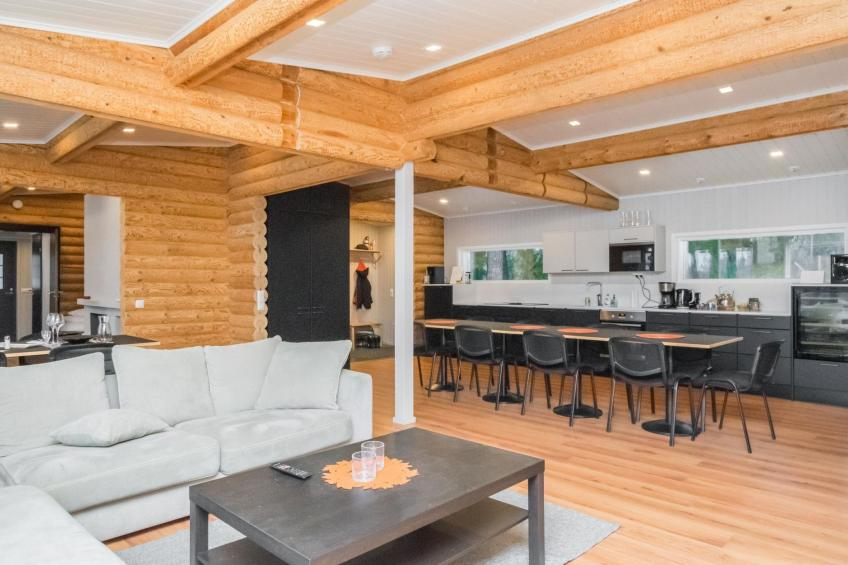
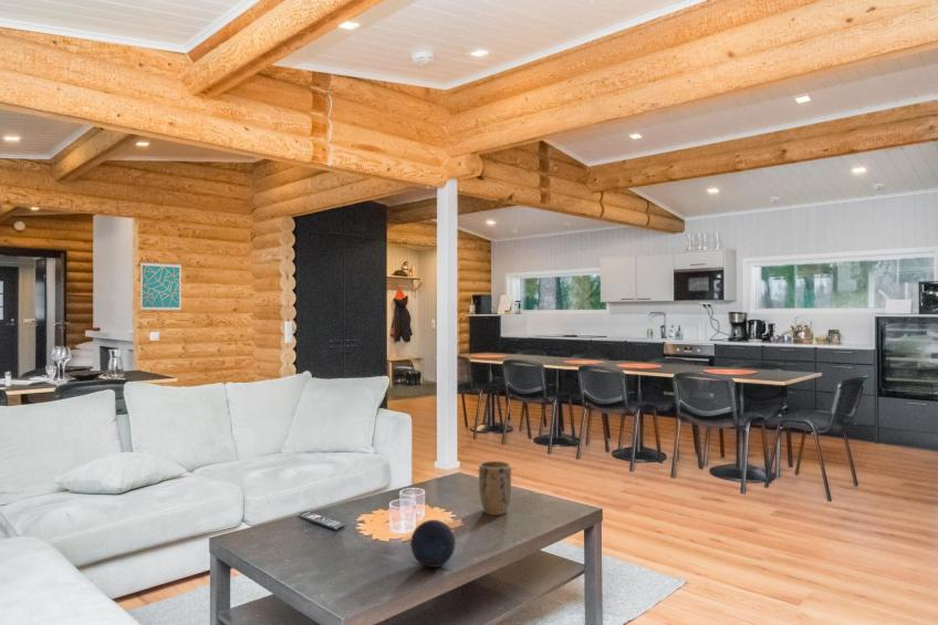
+ decorative orb (432, 543)
+ wall art (160, 287)
+ plant pot (494, 488)
